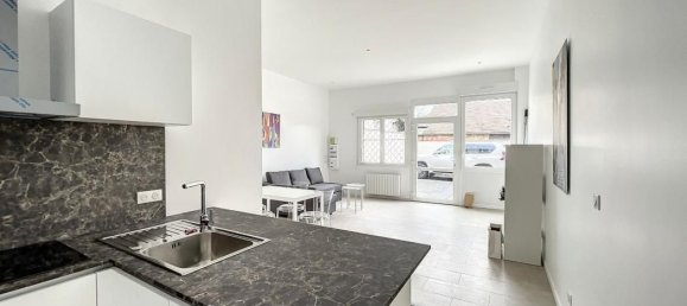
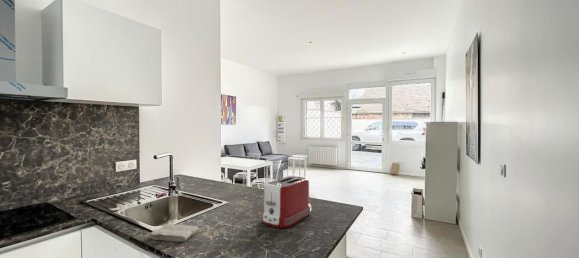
+ toaster (287, 198)
+ washcloth (174, 231)
